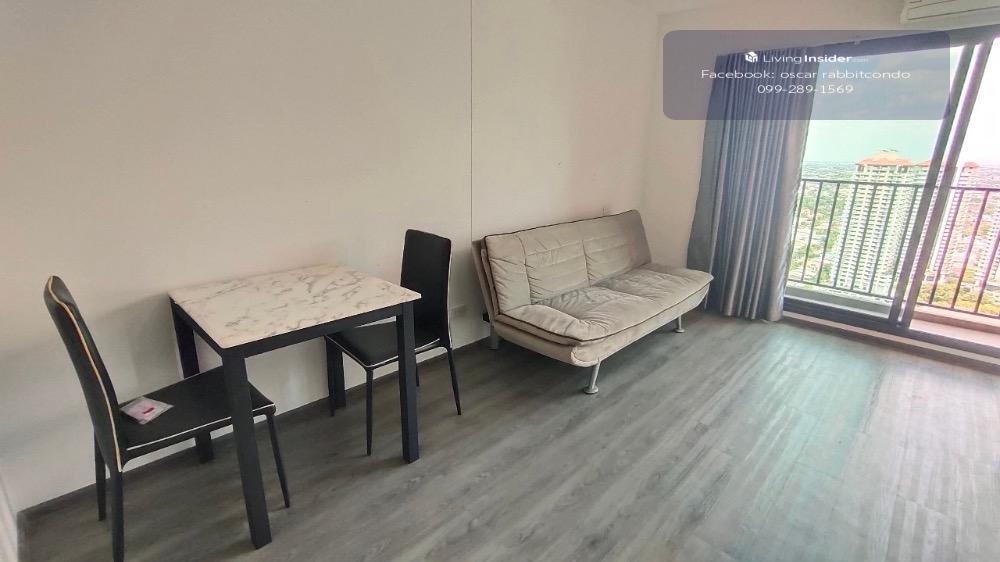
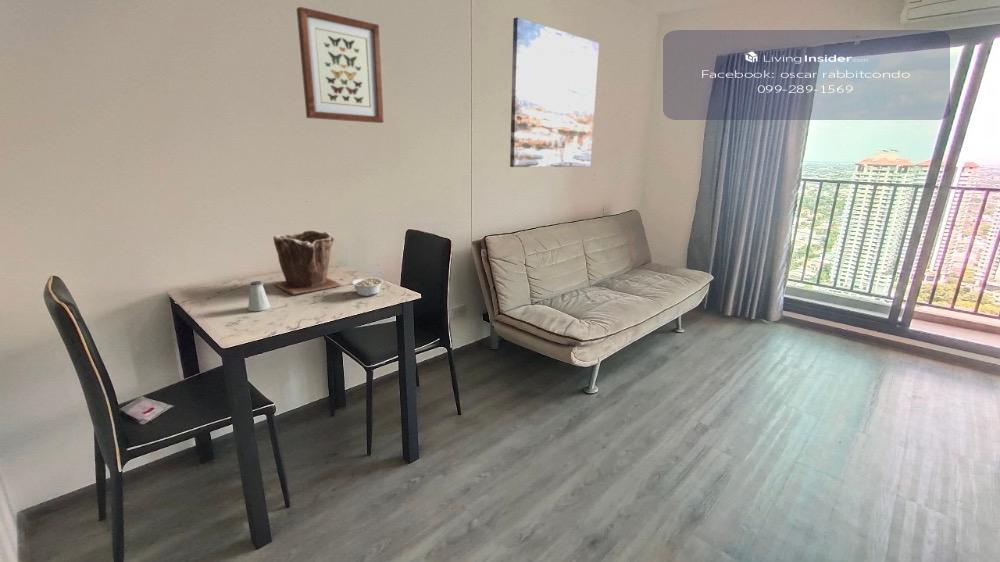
+ wall art (556, 101)
+ saltshaker (257, 295)
+ plant pot (305, 259)
+ legume (368, 286)
+ wall art (343, 70)
